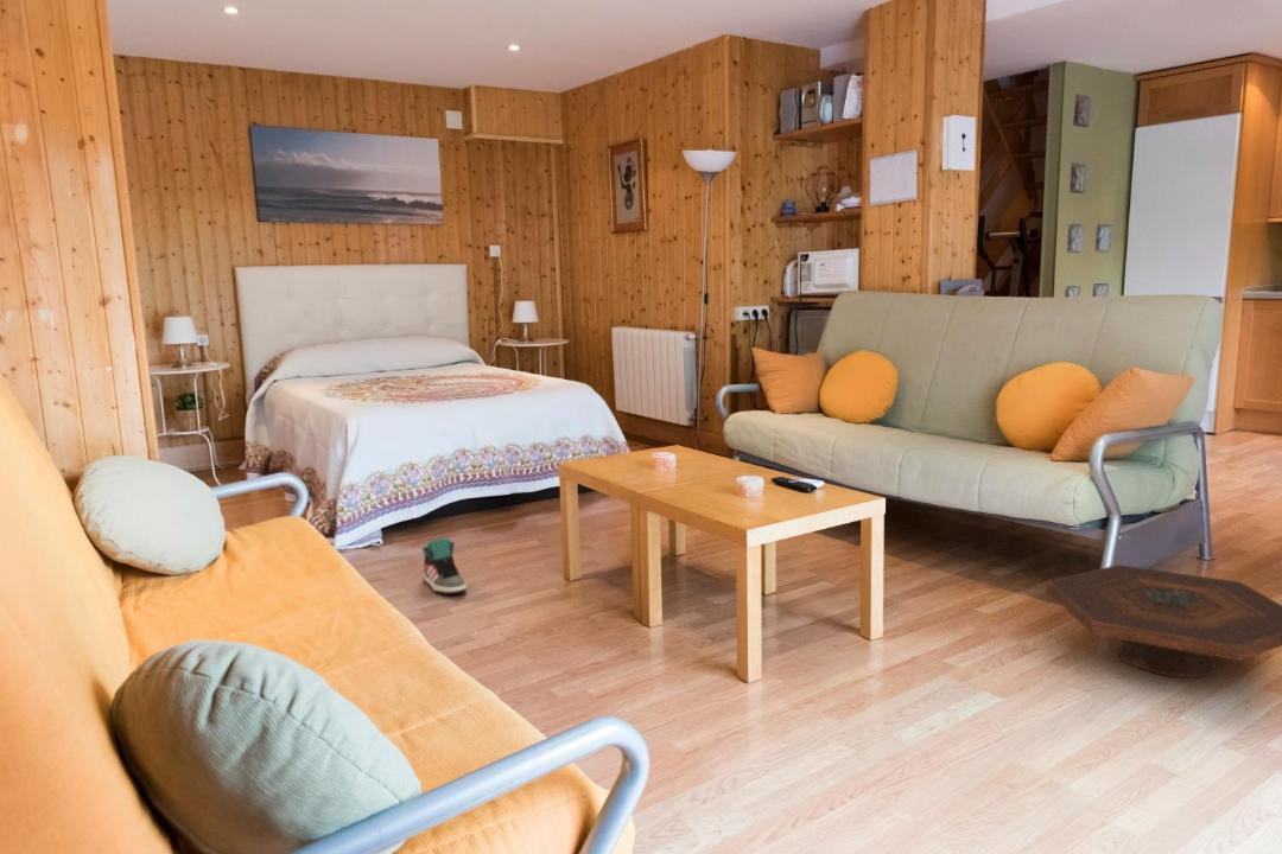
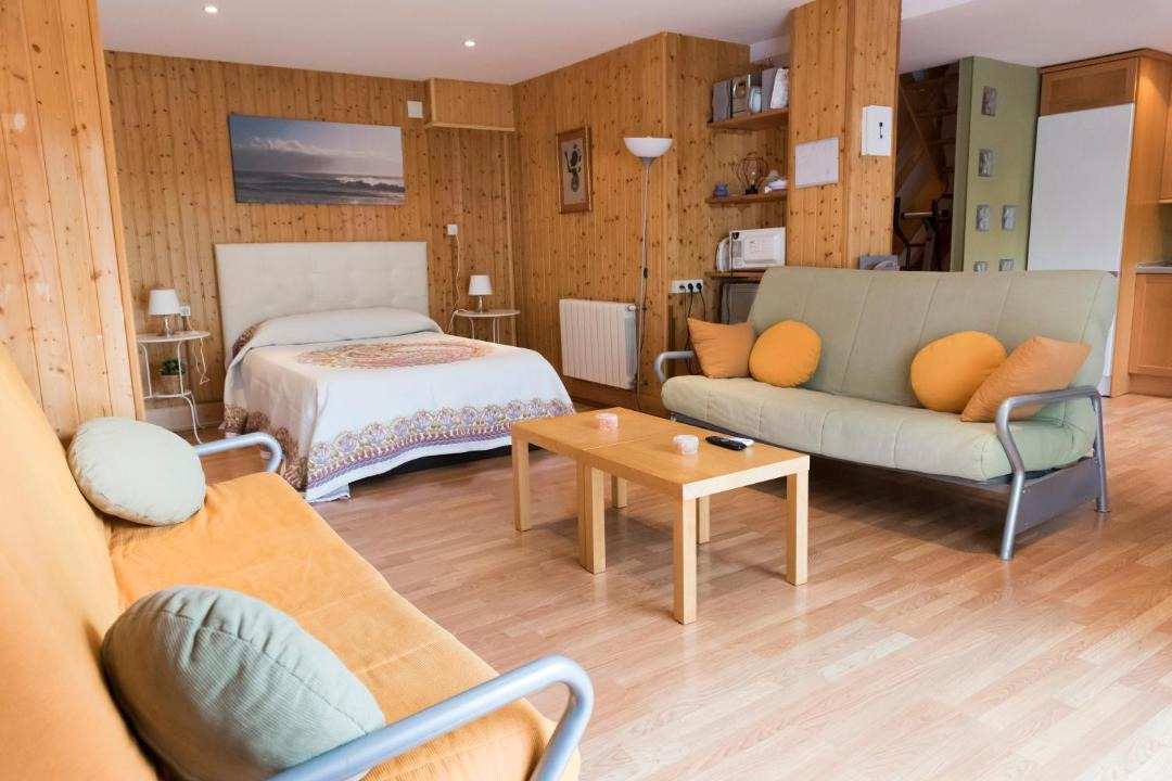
- side table (1168, 627)
- sneaker (444, 562)
